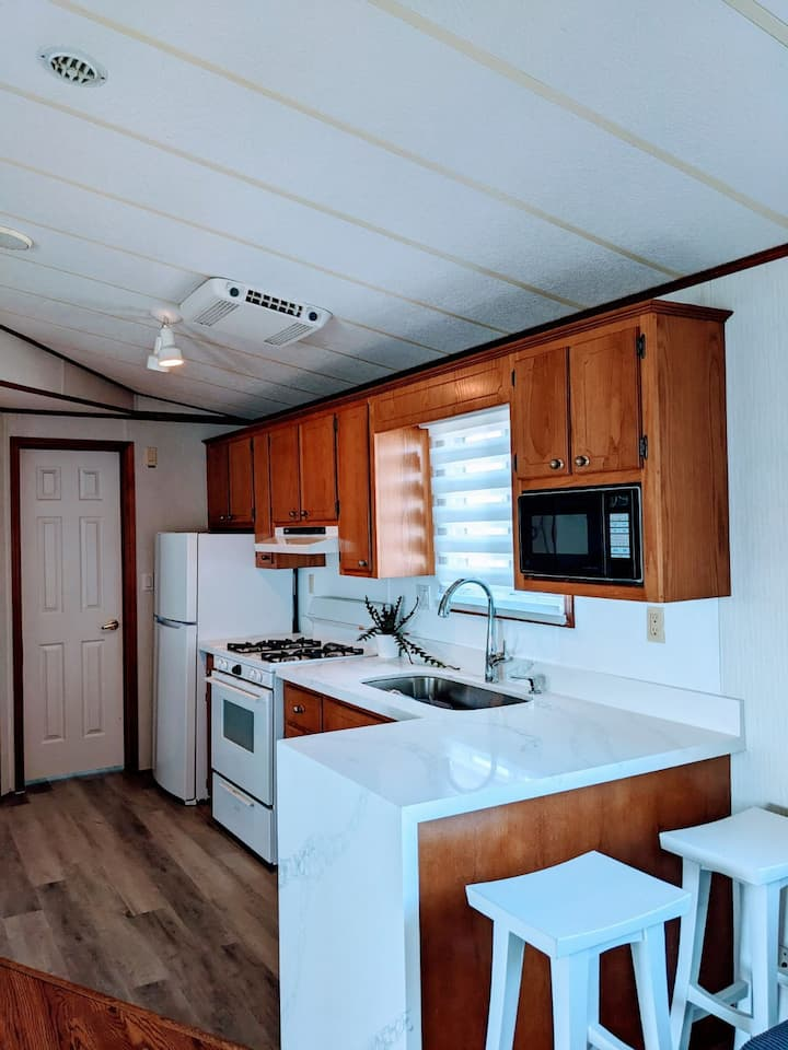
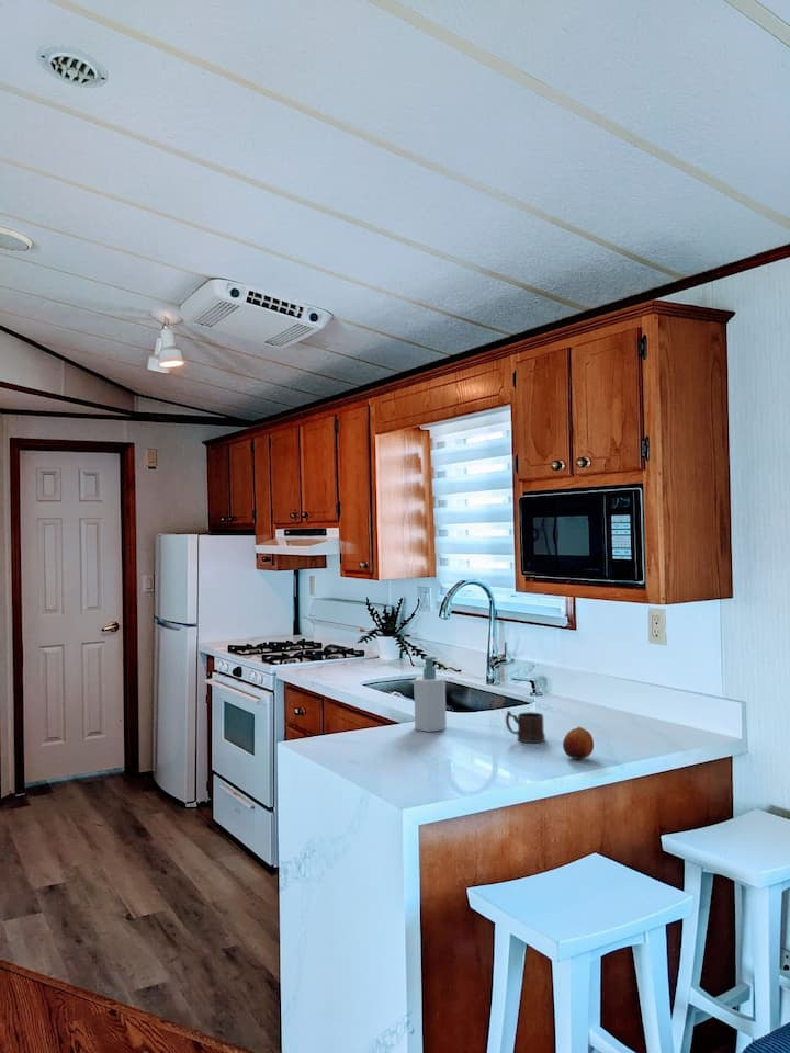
+ fruit (578, 743)
+ soap bottle (429, 692)
+ mug (524, 724)
